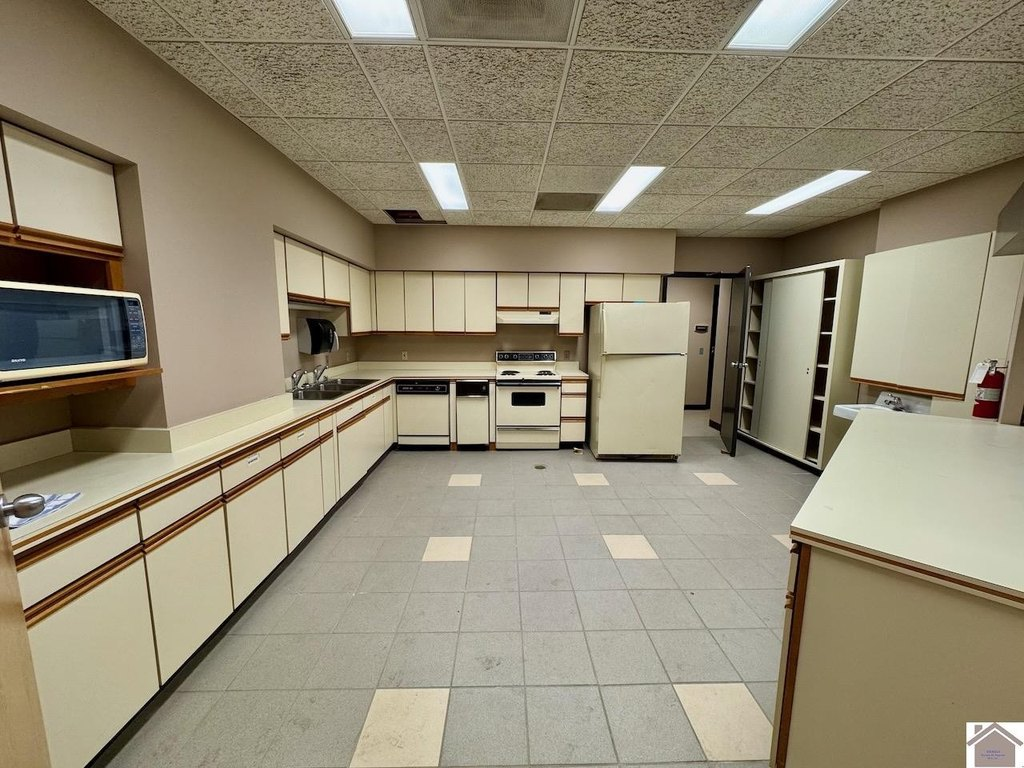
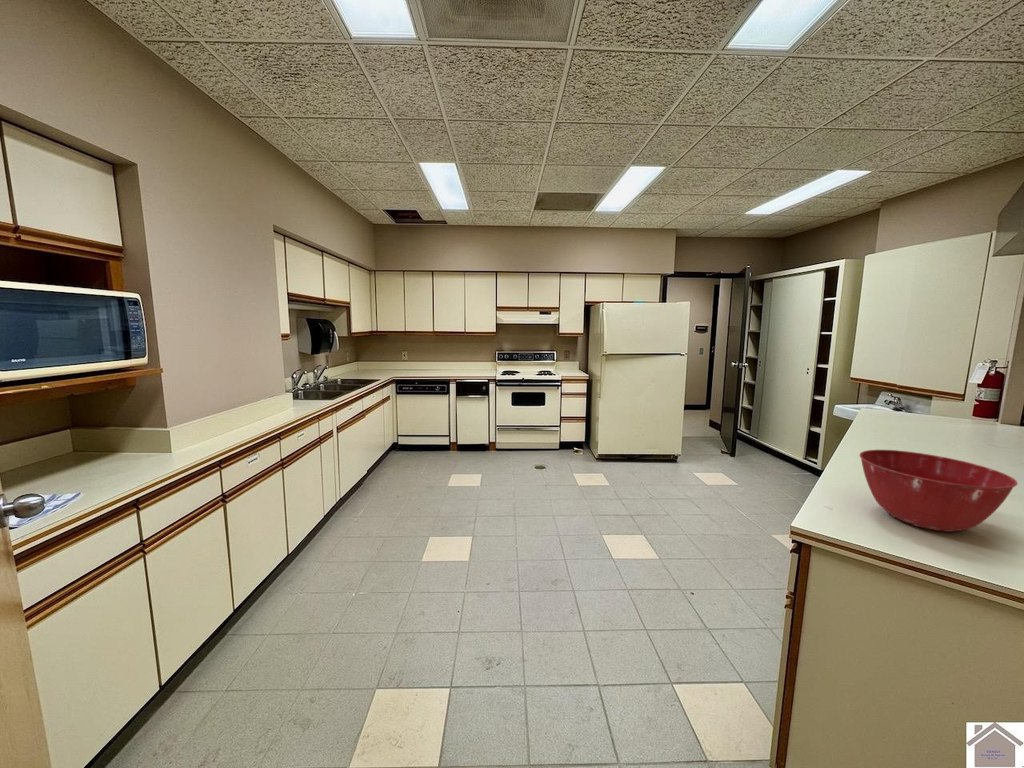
+ mixing bowl (926, 492)
